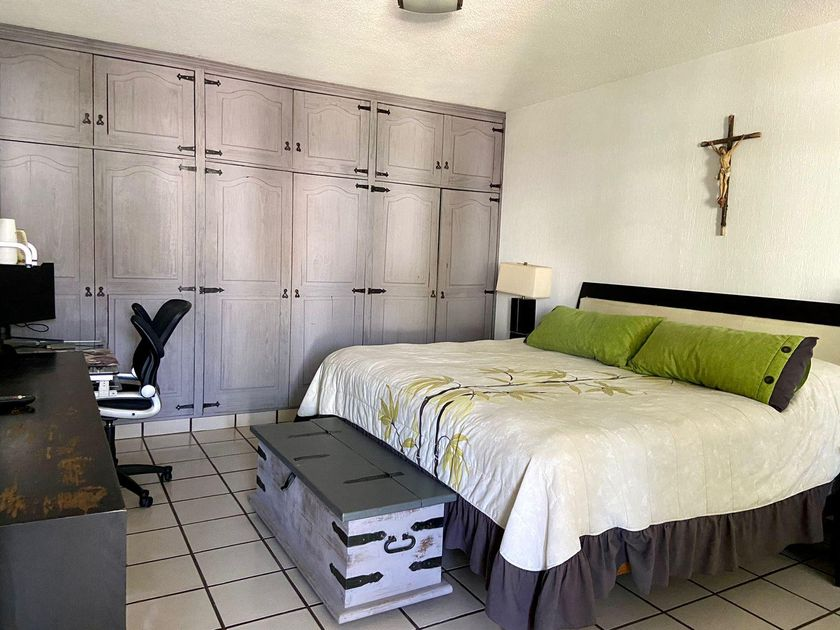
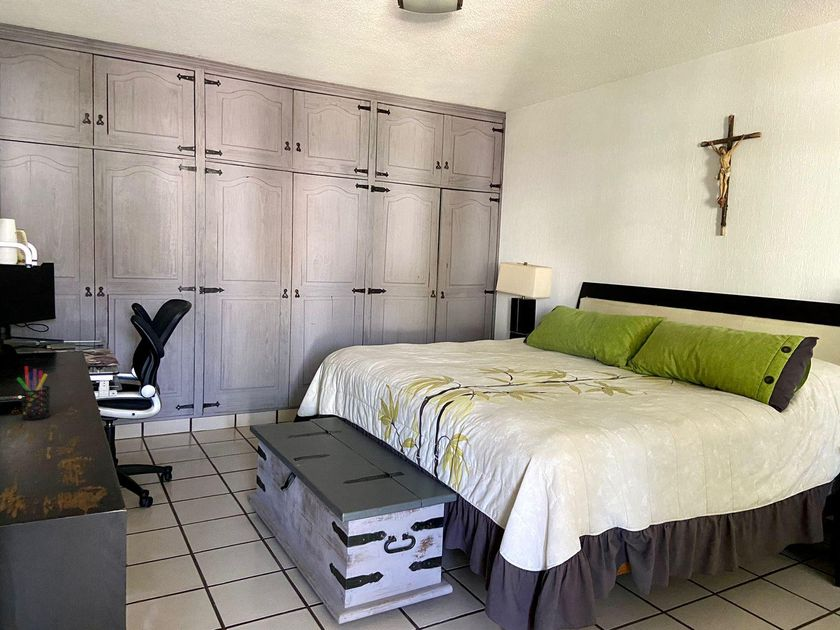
+ pen holder (32, 392)
